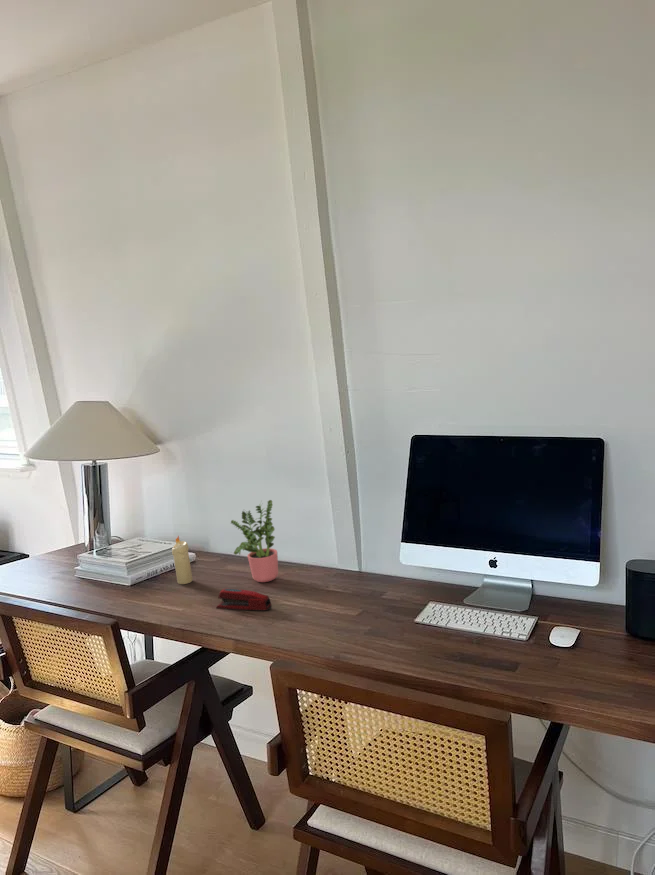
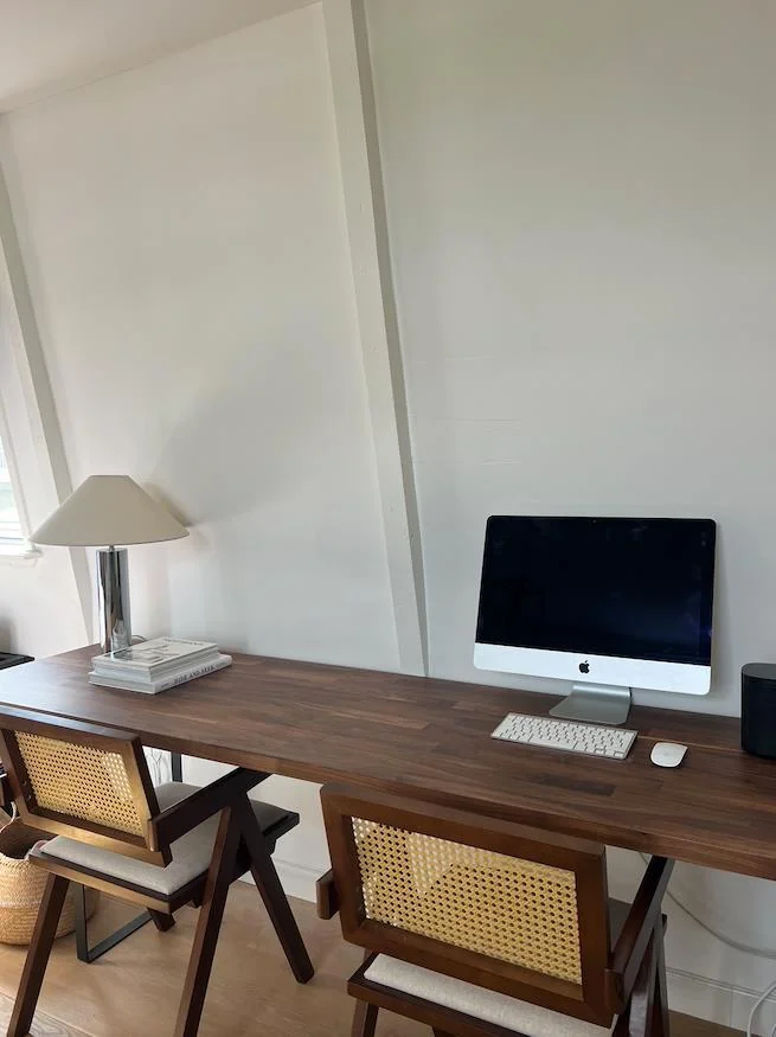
- candle (181, 558)
- stapler (243, 598)
- potted plant (247, 543)
